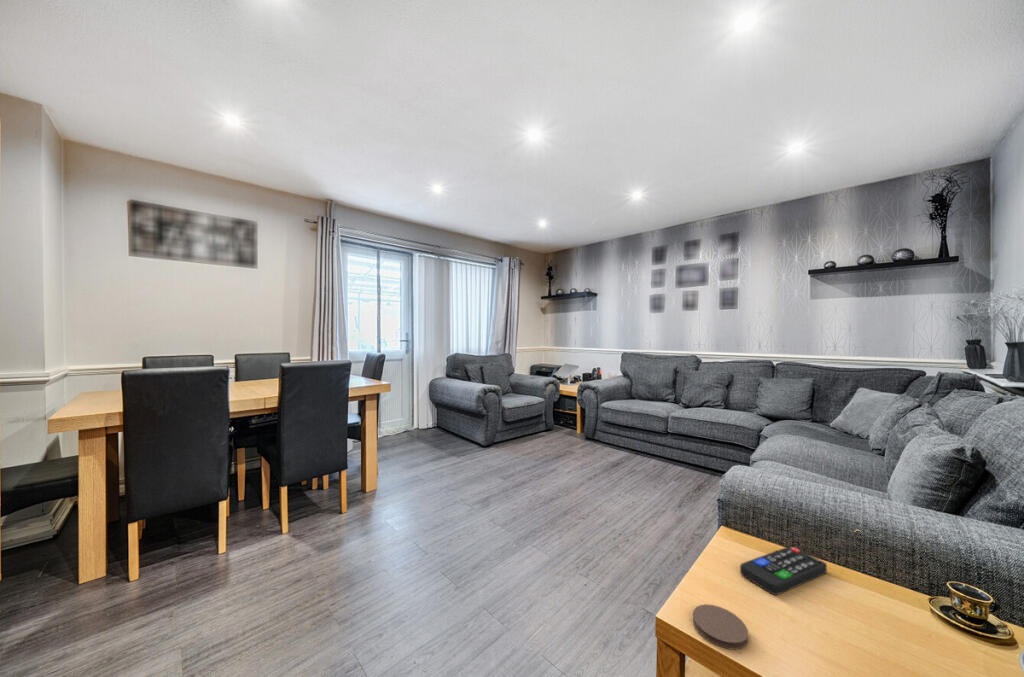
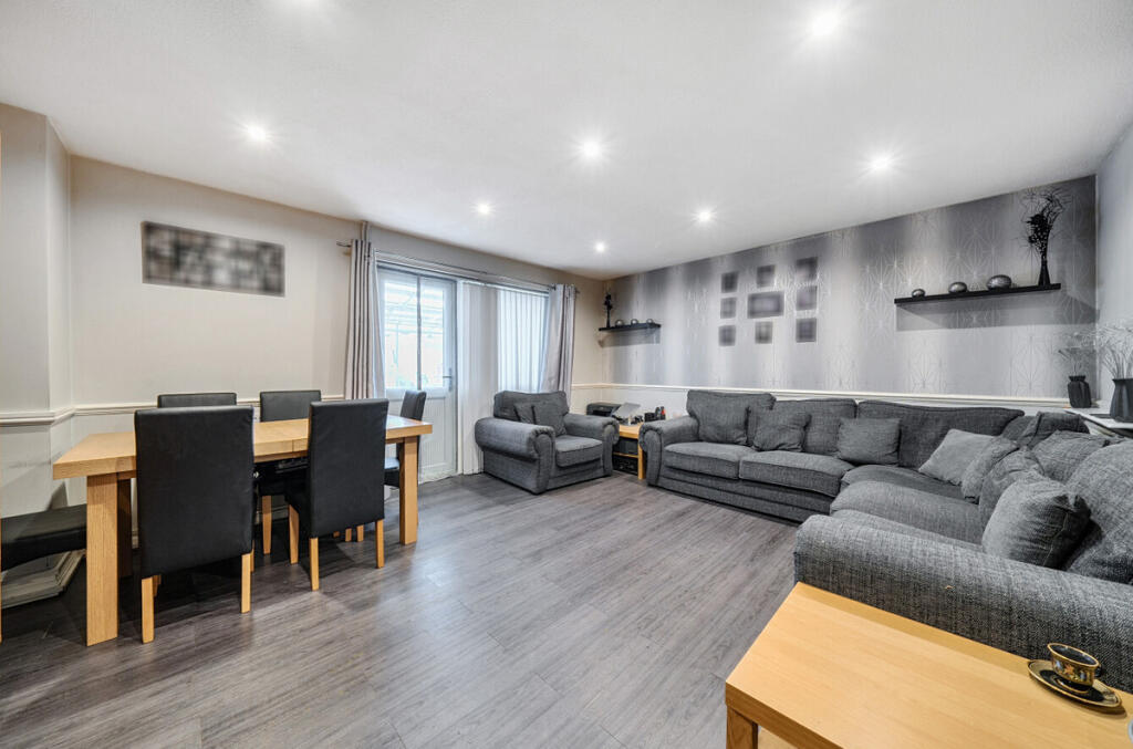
- coaster (719, 625)
- remote control (783, 567)
